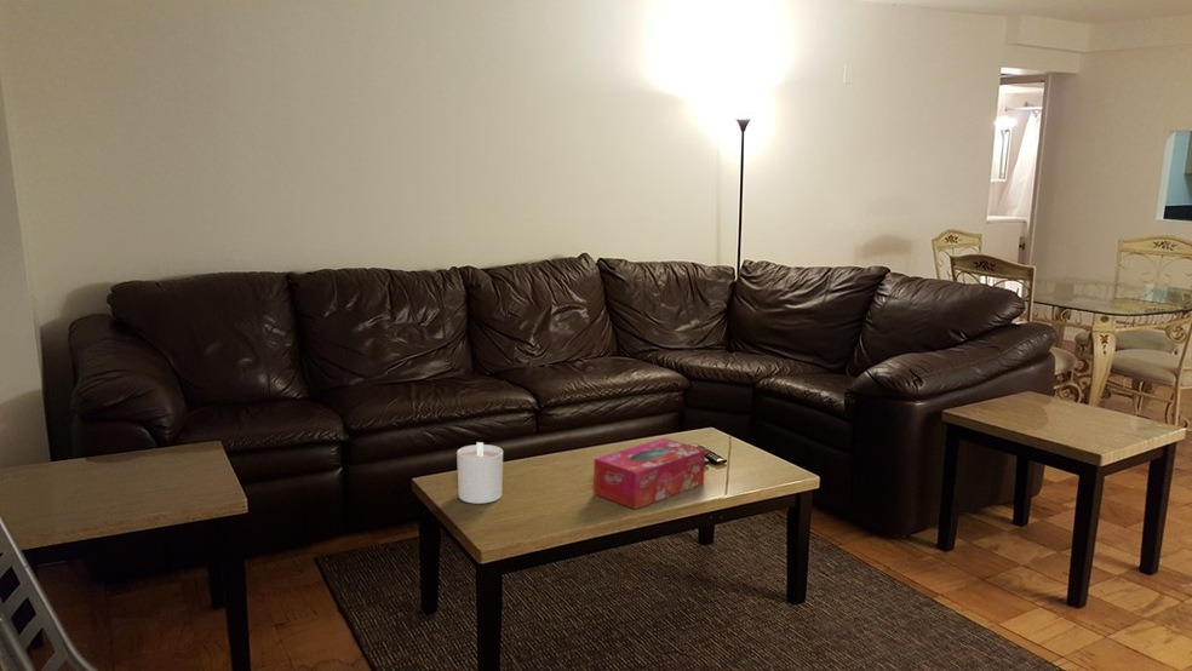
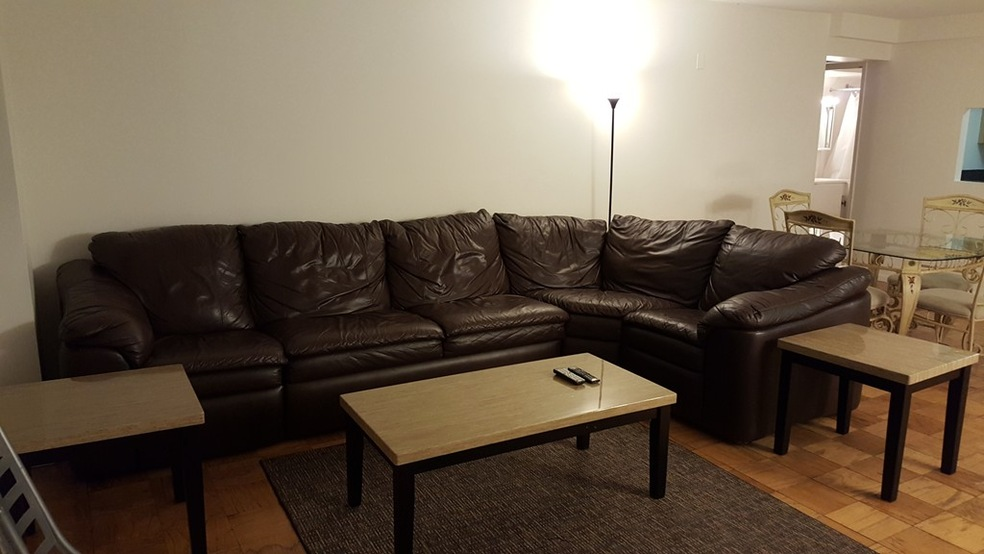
- candle (480, 469)
- tissue box (649, 471)
